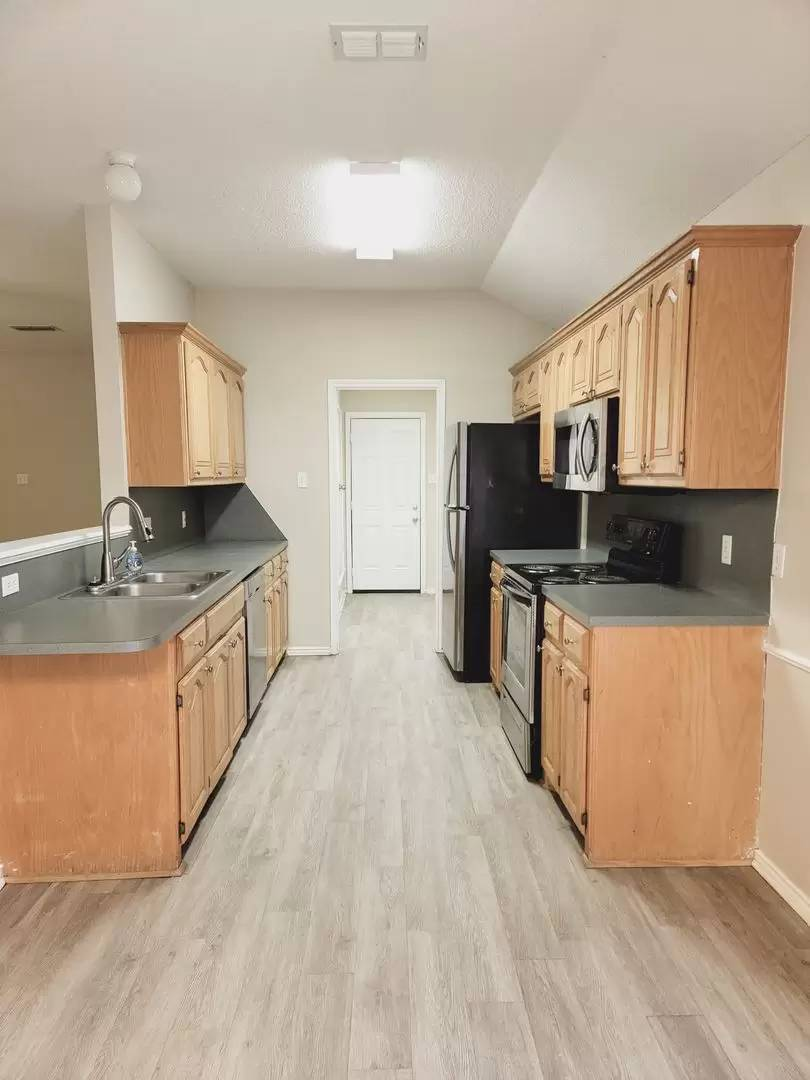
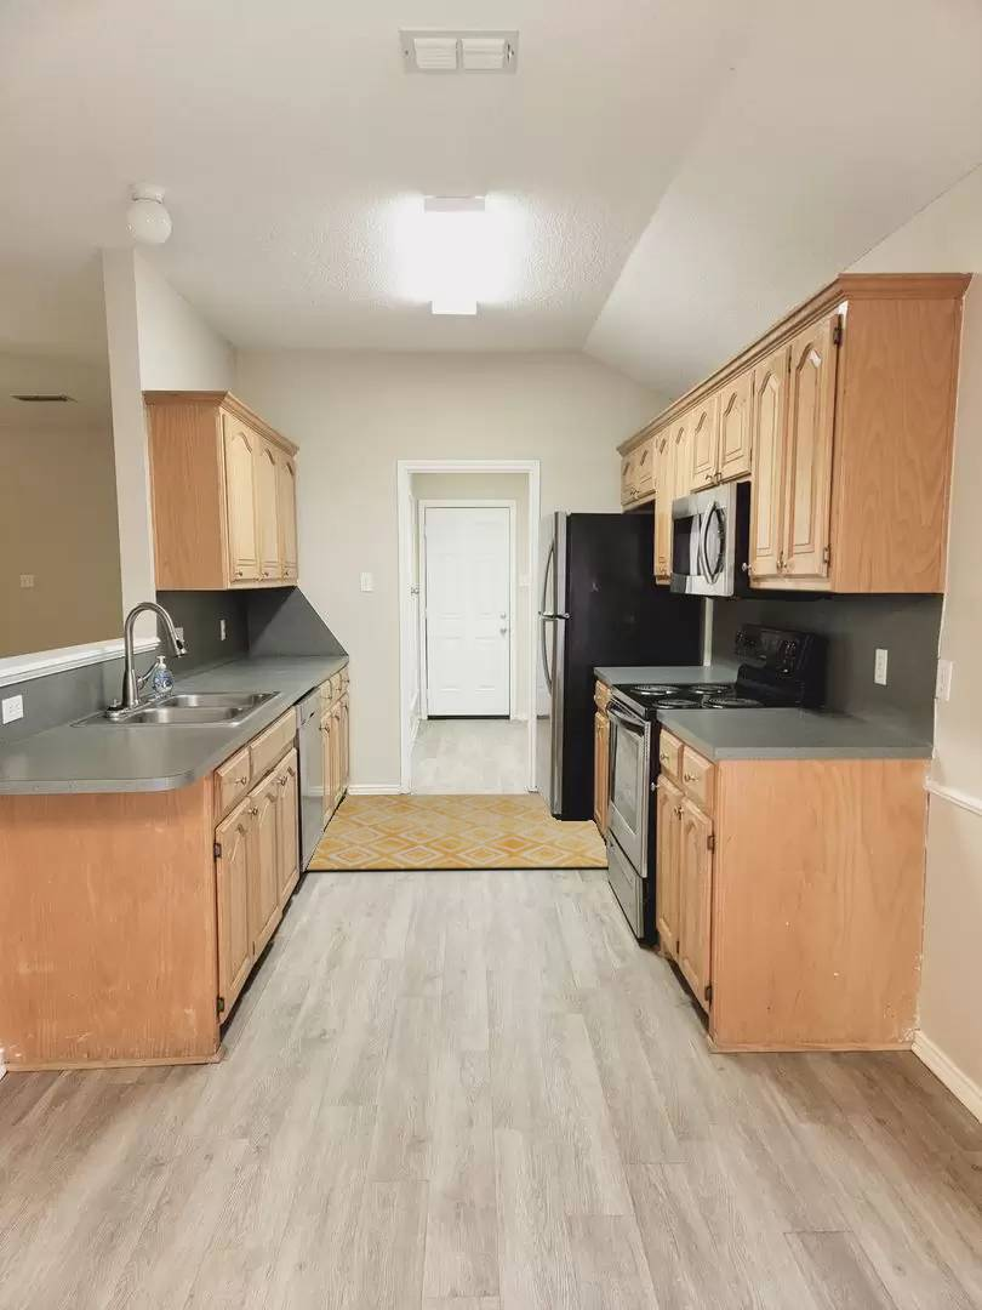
+ rug (453, 826)
